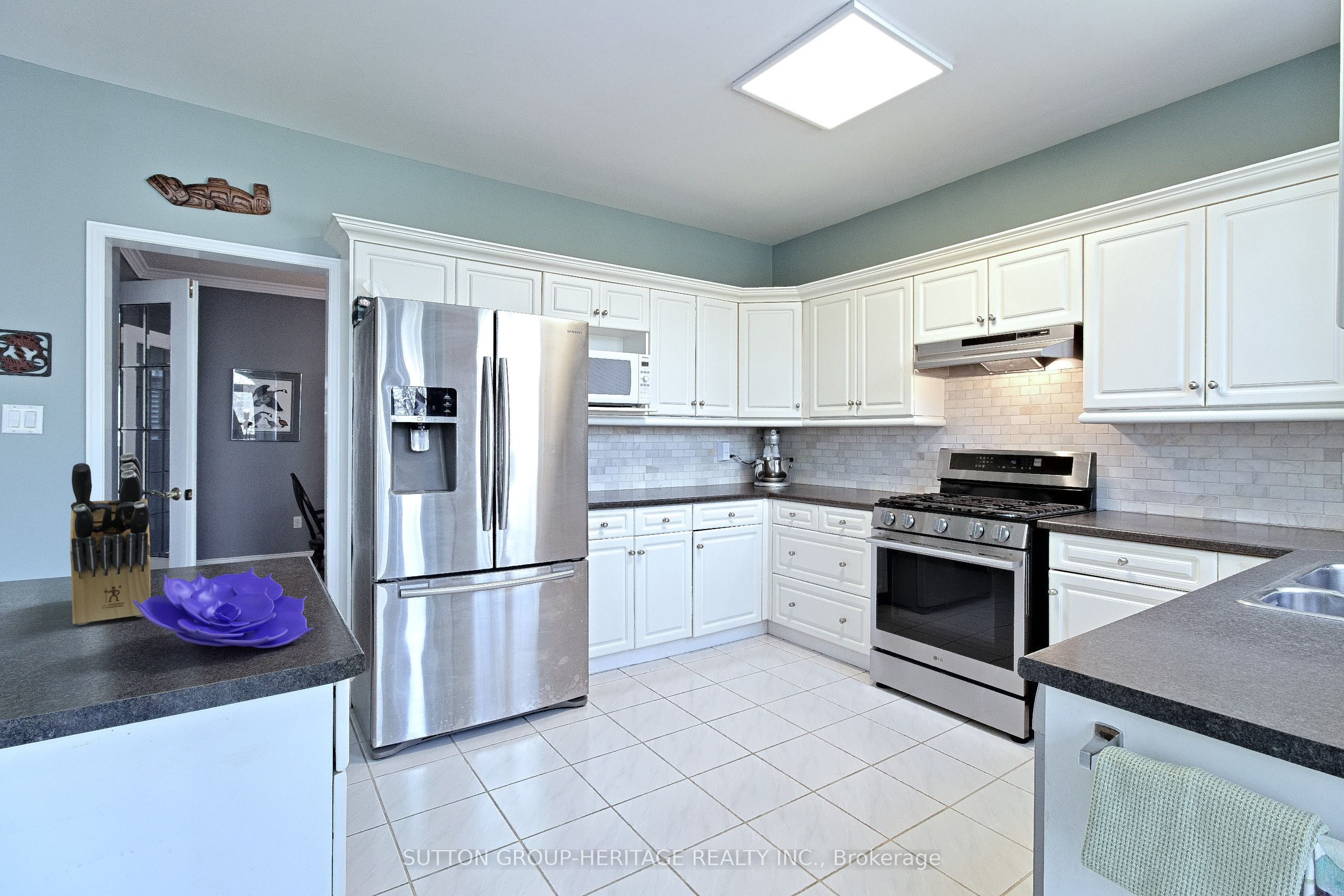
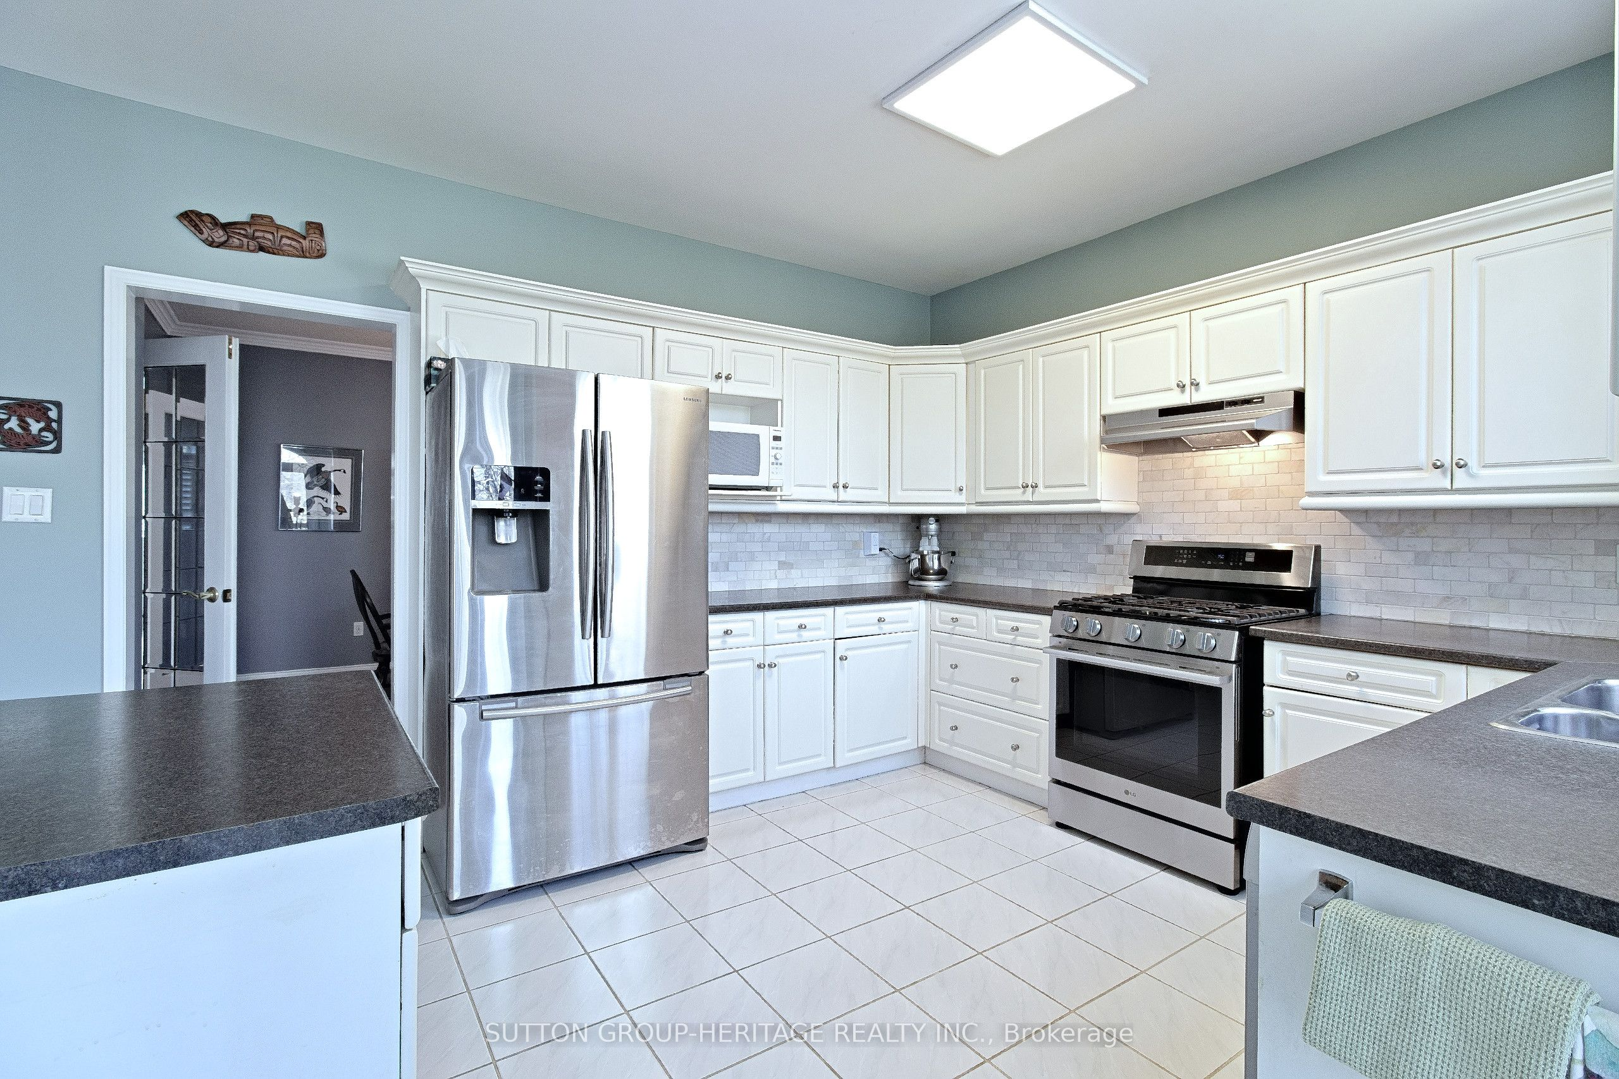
- decorative bowl (230, 606)
- knife block (111, 532)
